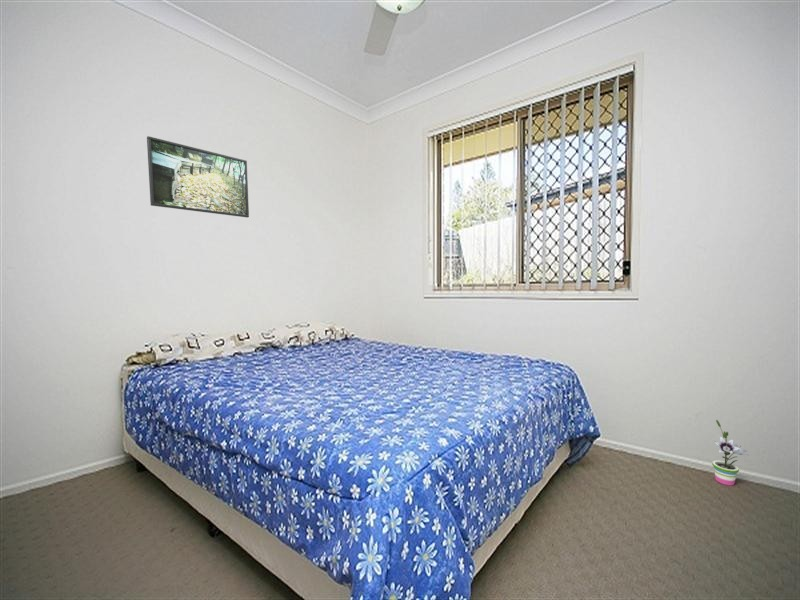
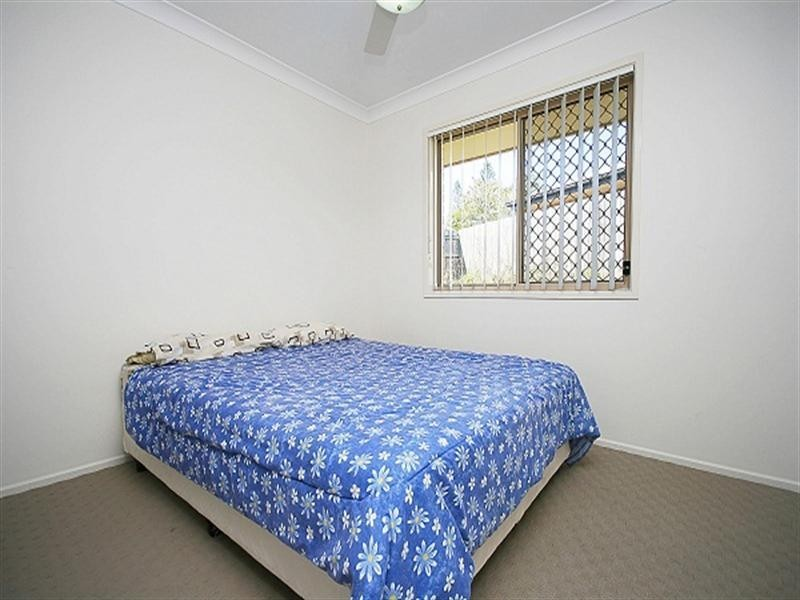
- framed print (203, 181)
- potted plant (731, 455)
